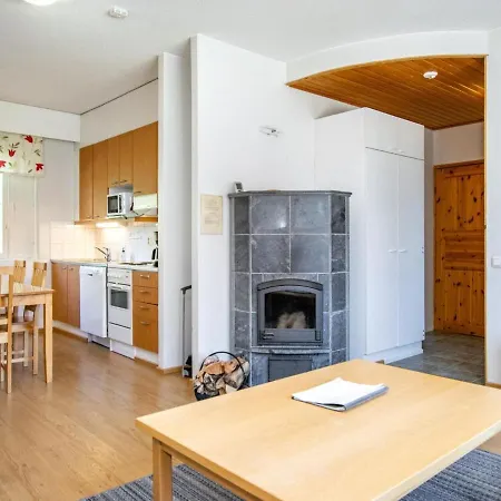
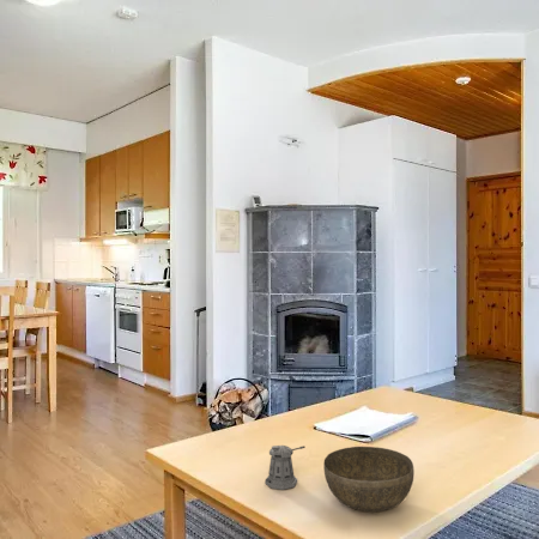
+ pepper shaker (284, 464)
+ bowl (368, 482)
